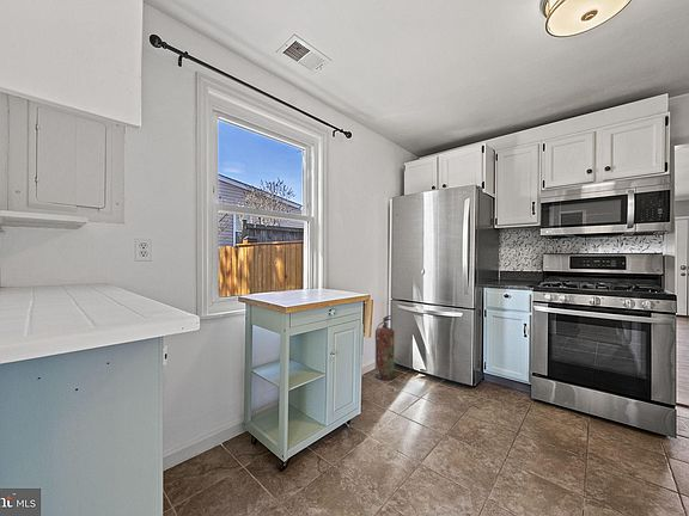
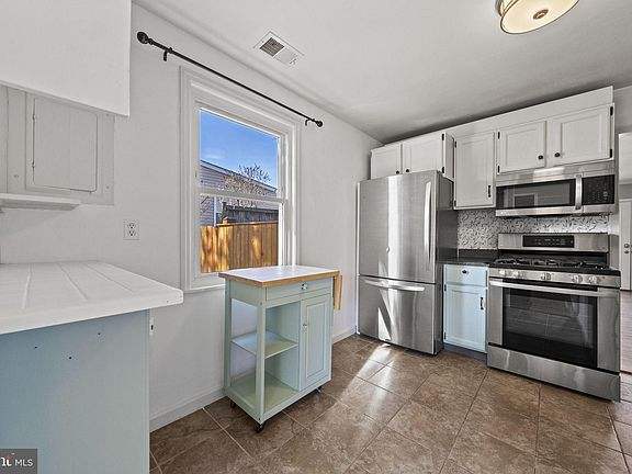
- fire extinguisher (383, 346)
